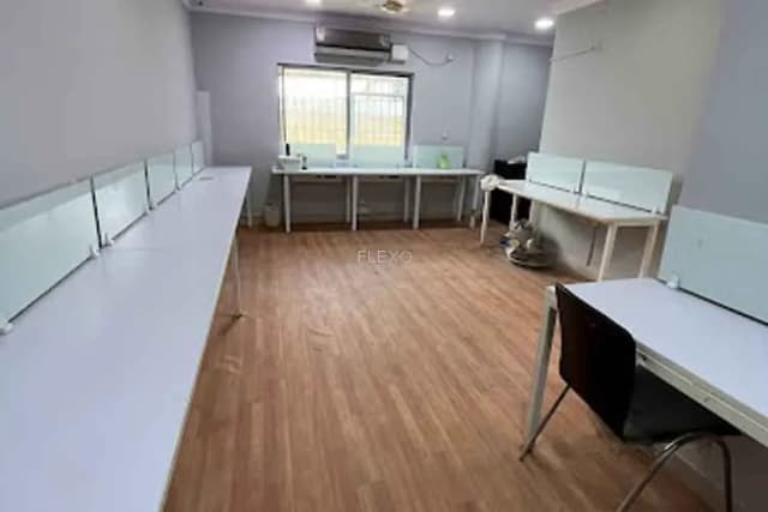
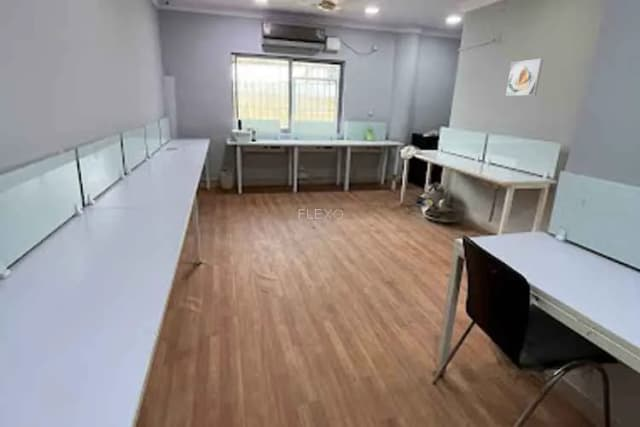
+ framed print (523, 78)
